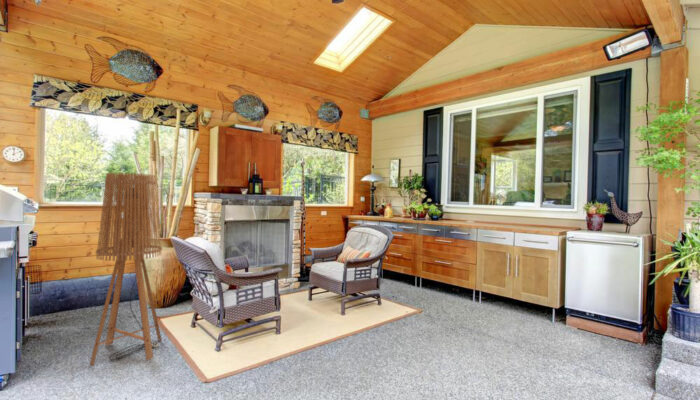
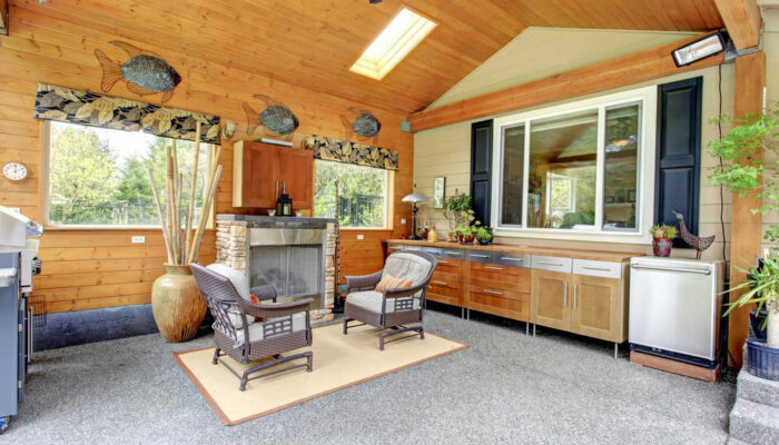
- floor lamp (130, 259)
